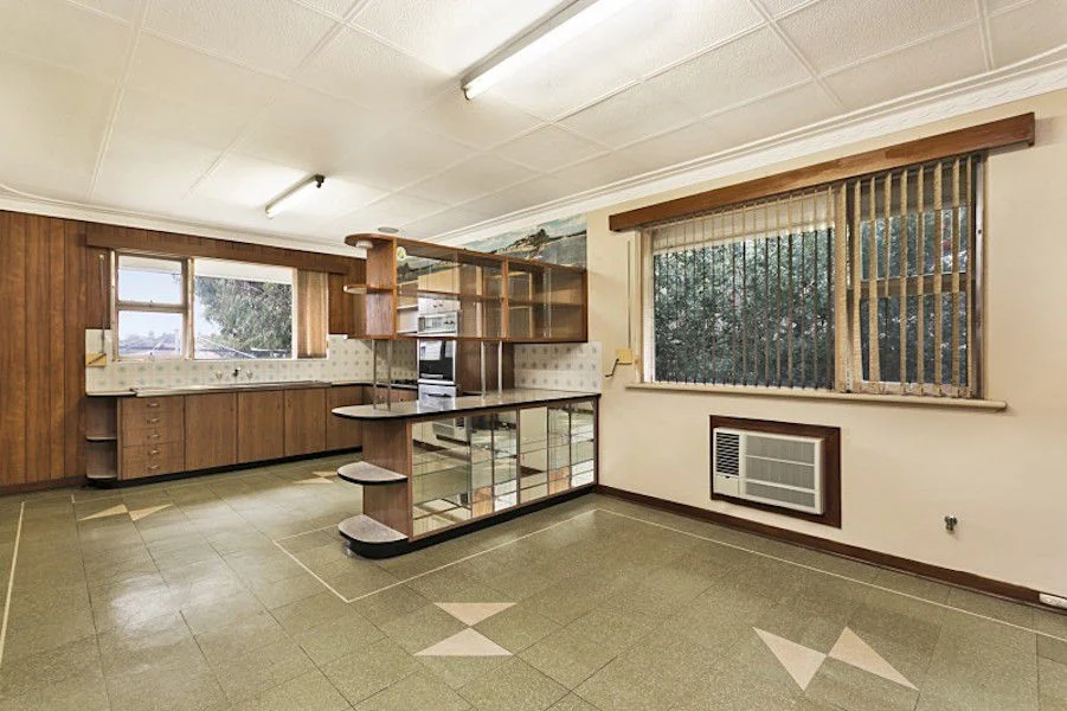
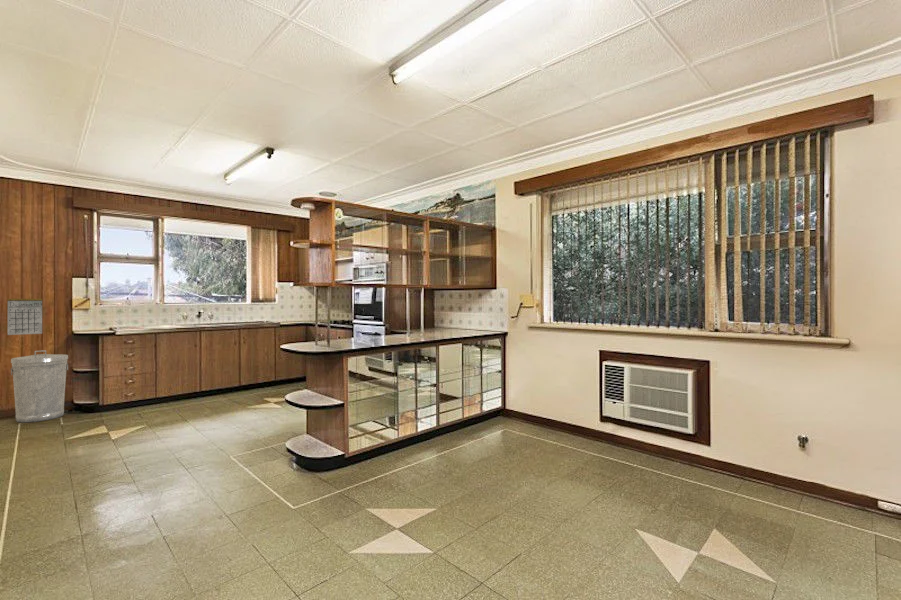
+ calendar (25, 312)
+ trash can (40, 384)
